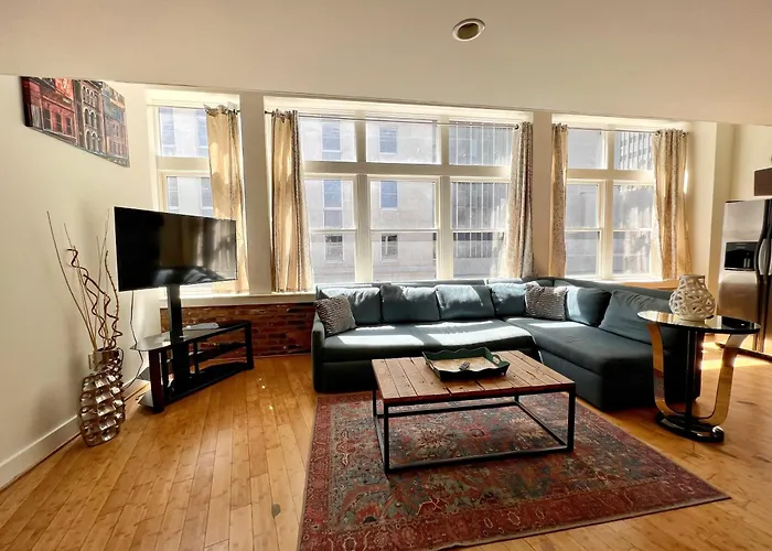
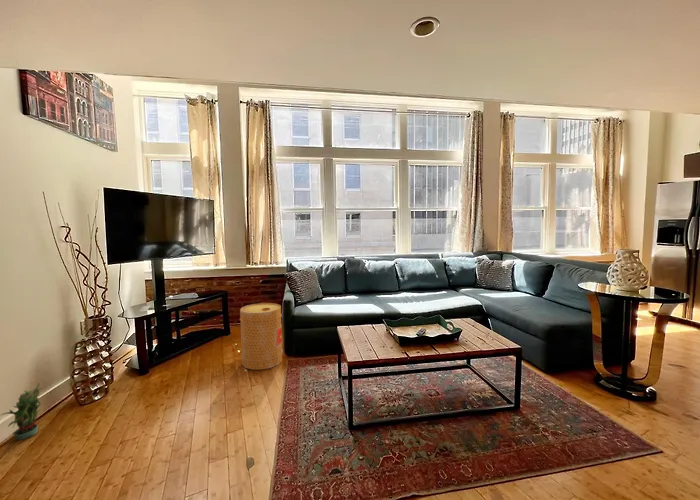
+ potted plant (27, 411)
+ basket (261, 334)
